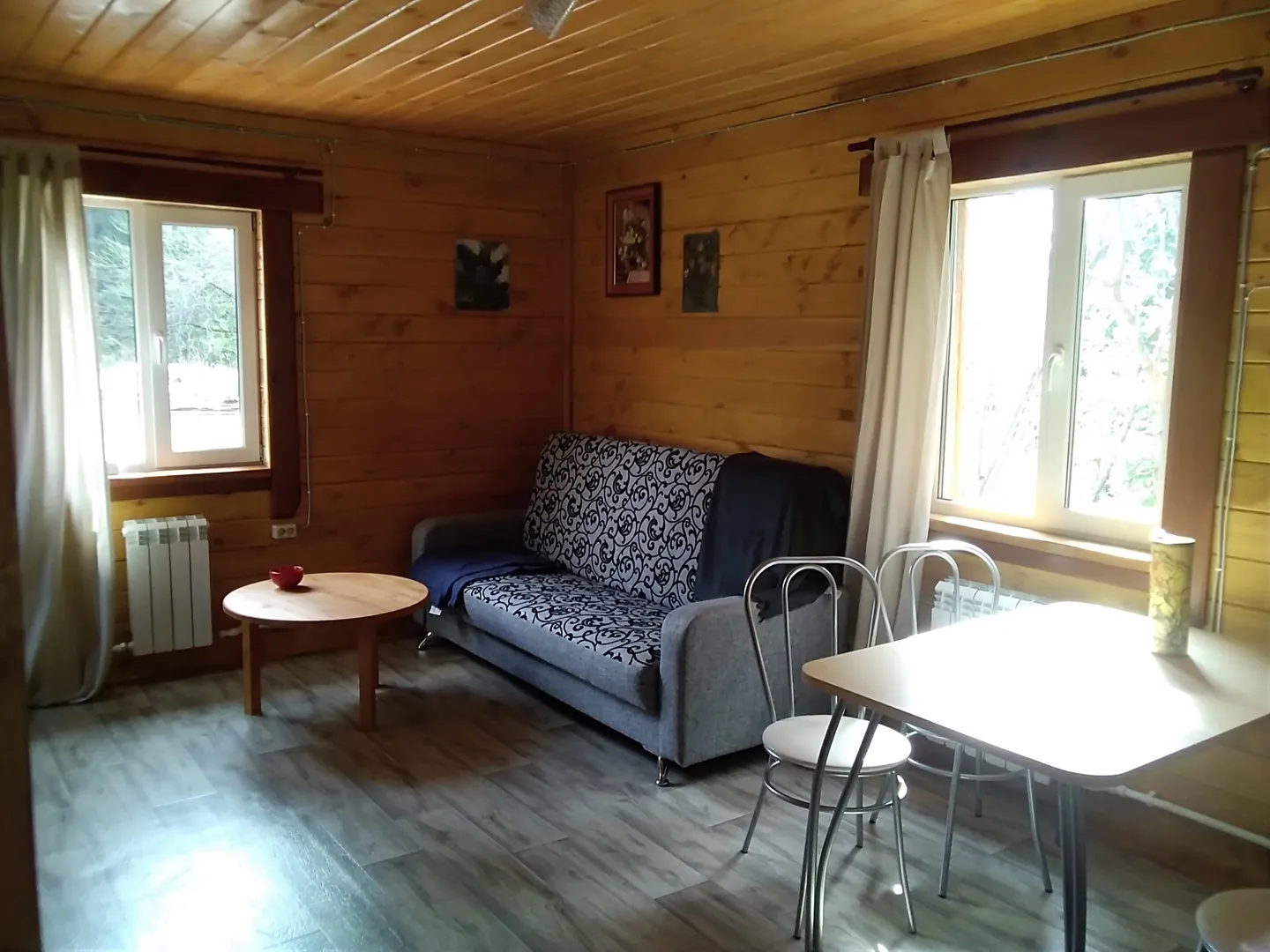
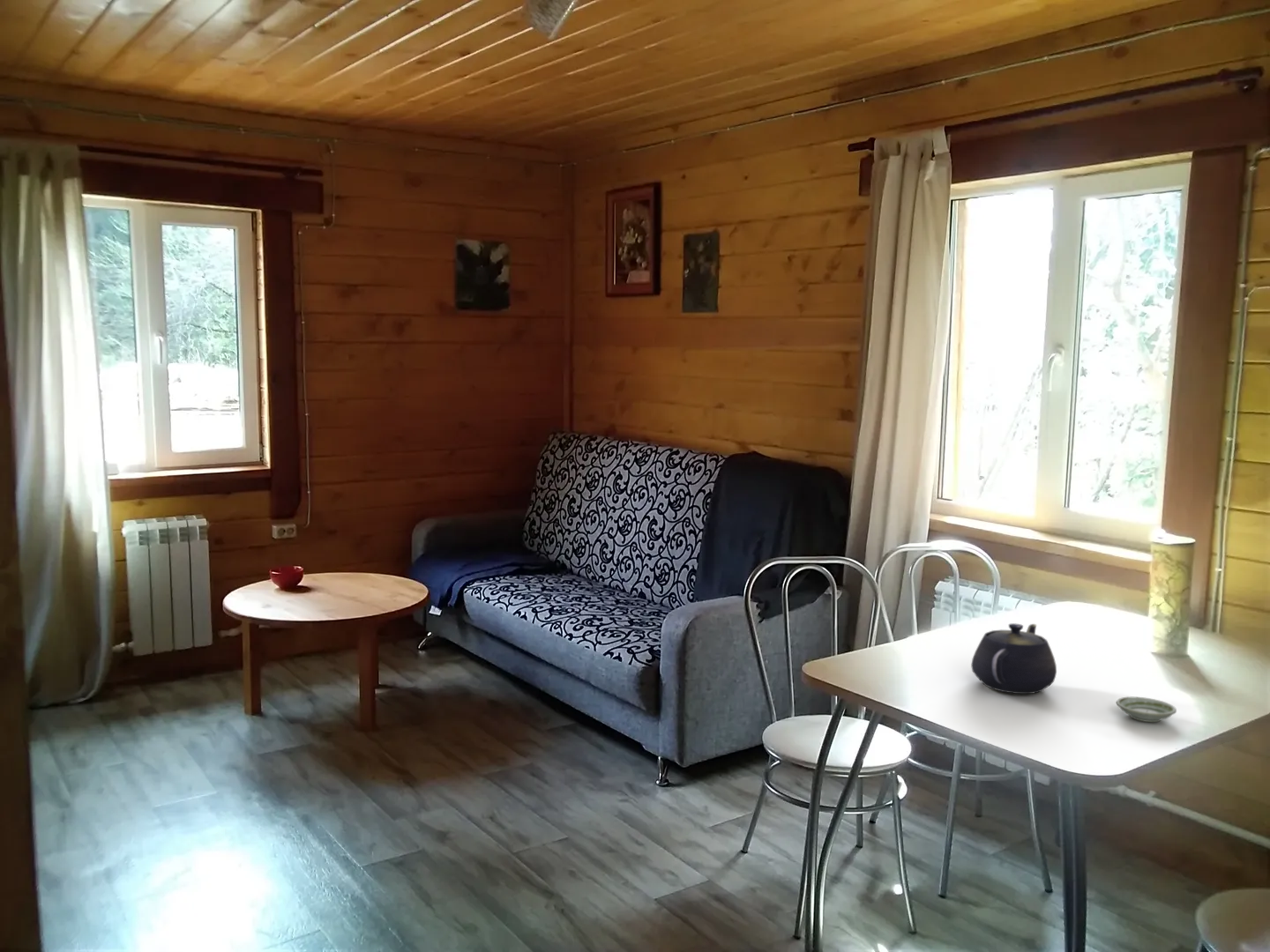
+ saucer (1146, 710)
+ teapot (1015, 654)
